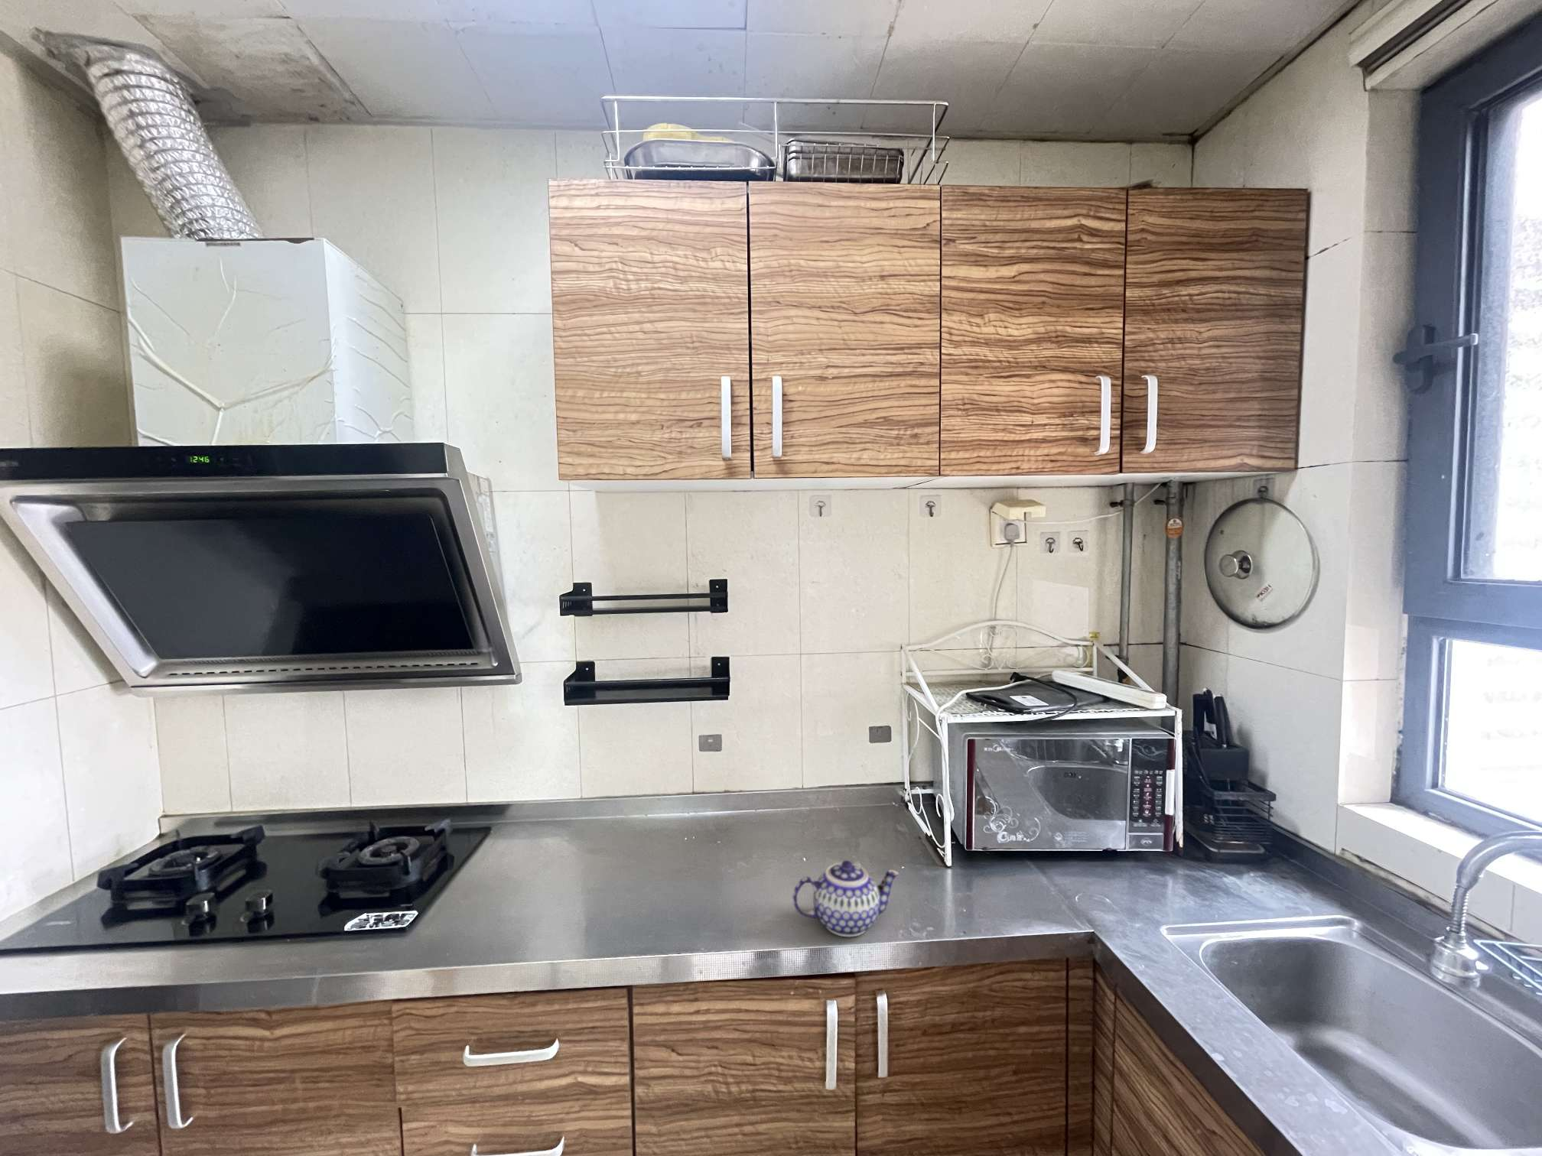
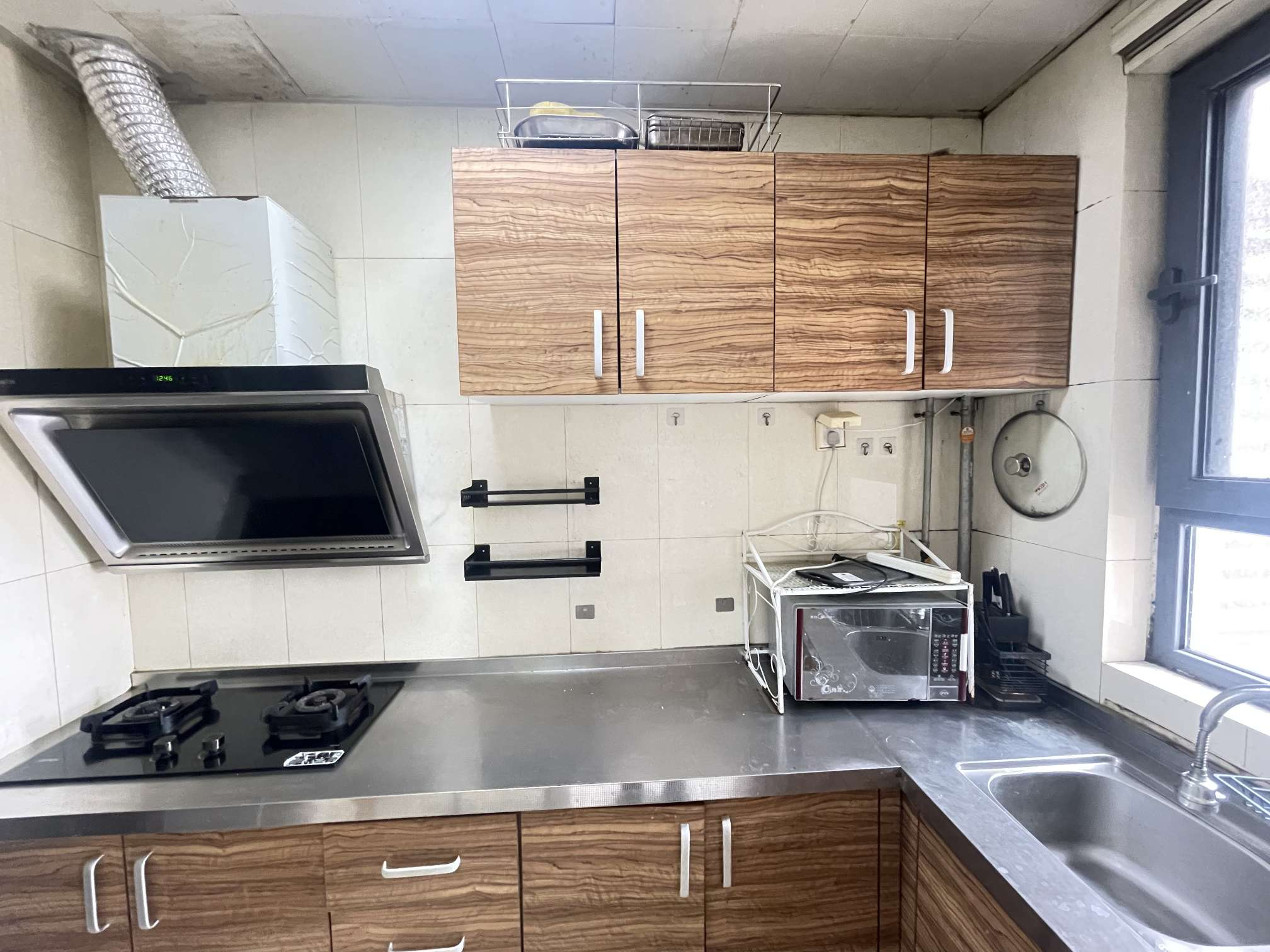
- teapot (846, 892)
